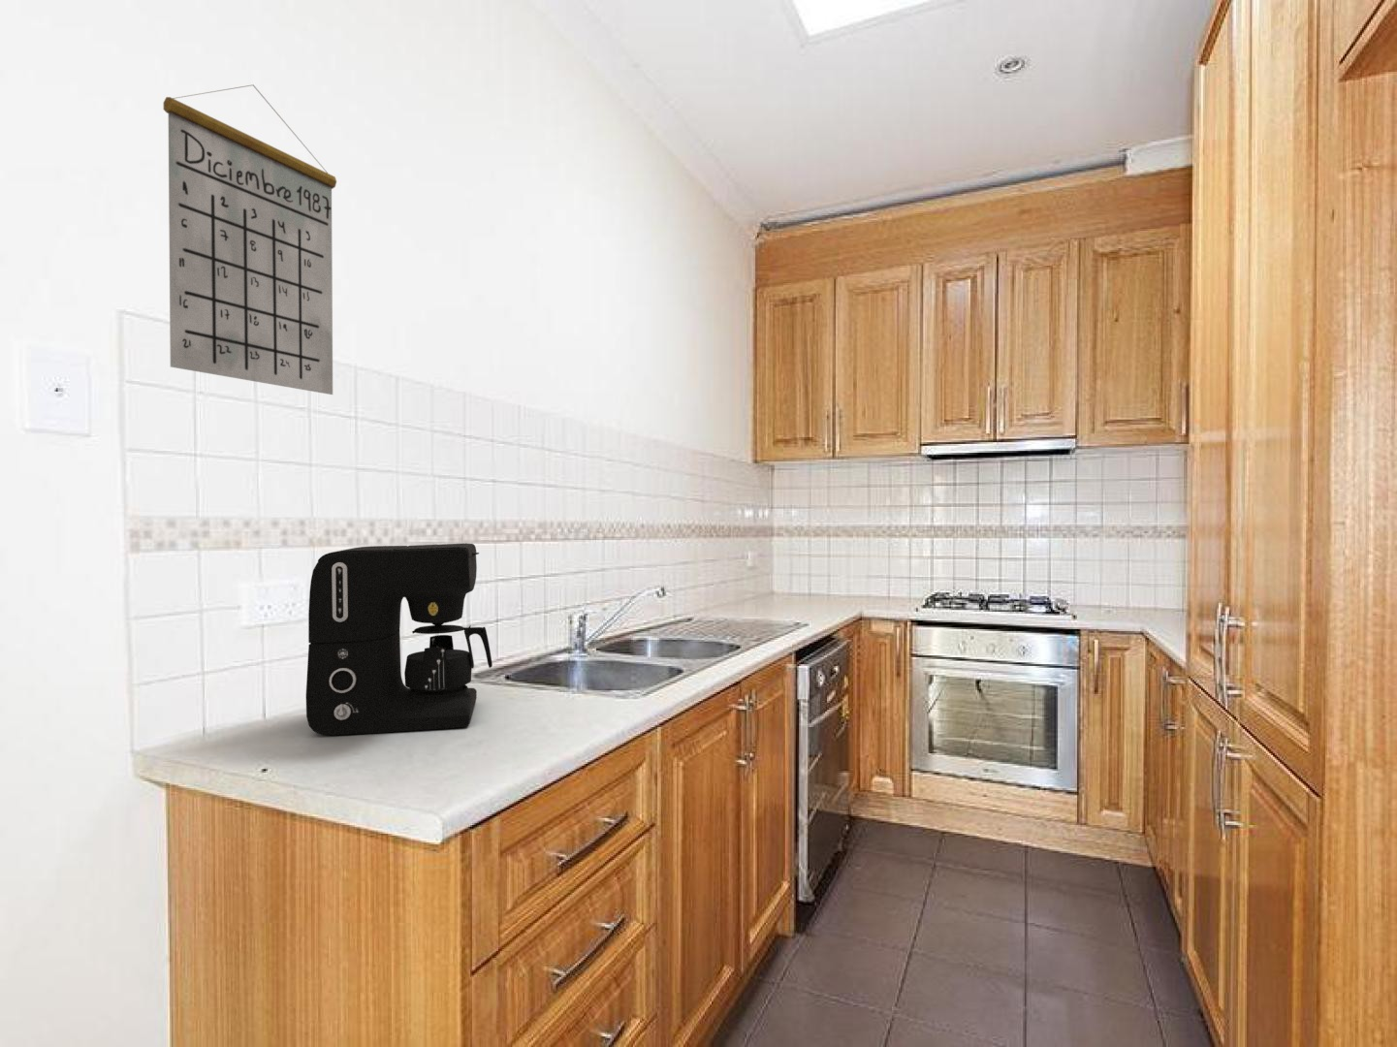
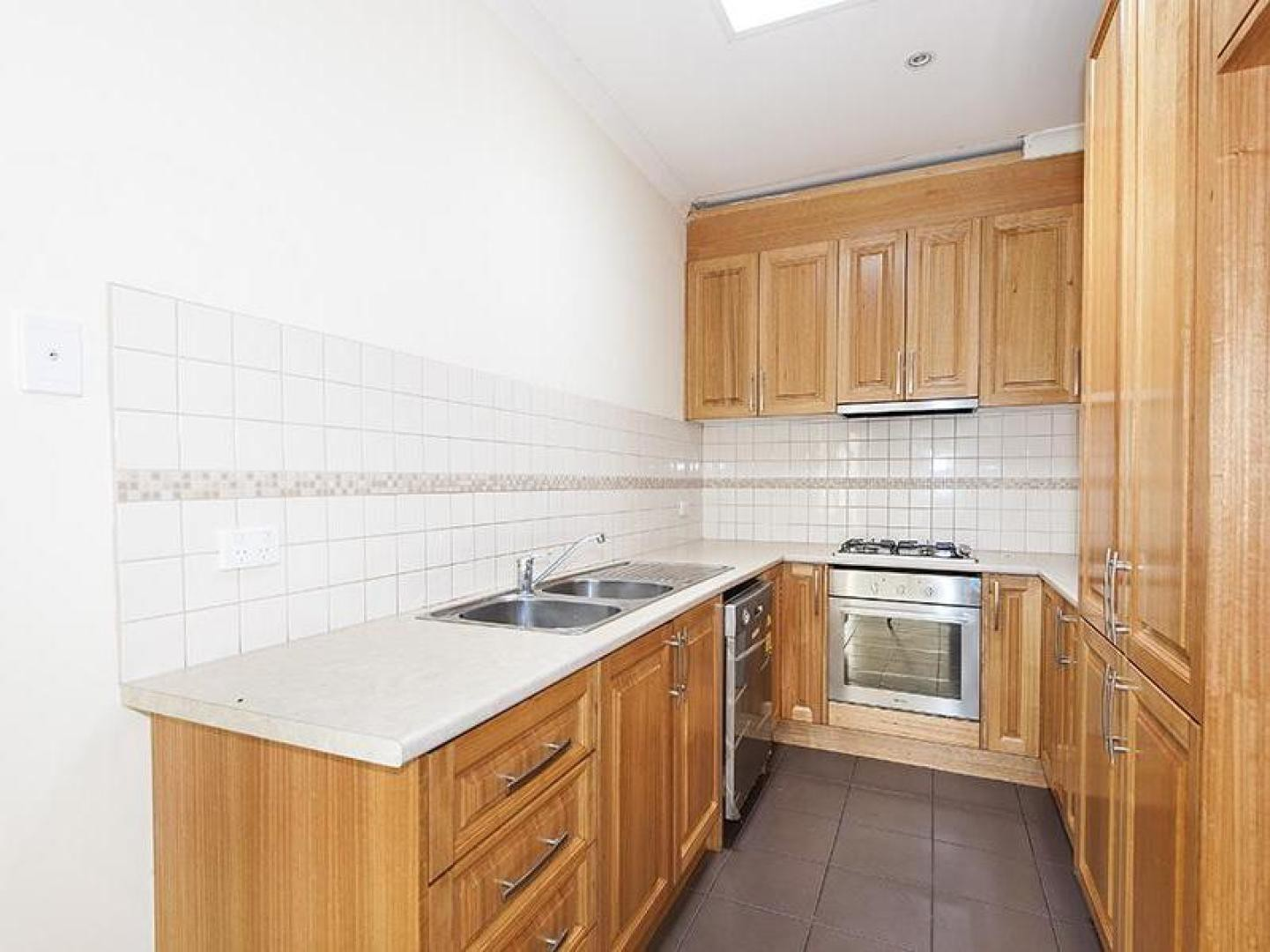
- calendar (258, 233)
- coffee maker (413, 631)
